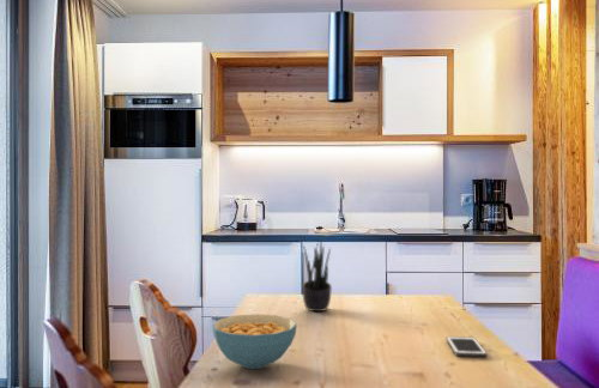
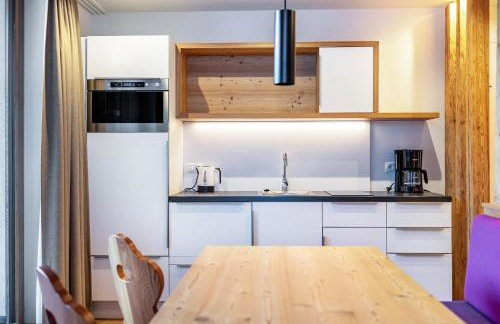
- cereal bowl (254, 344)
- cell phone (465, 346)
- potted plant (316, 274)
